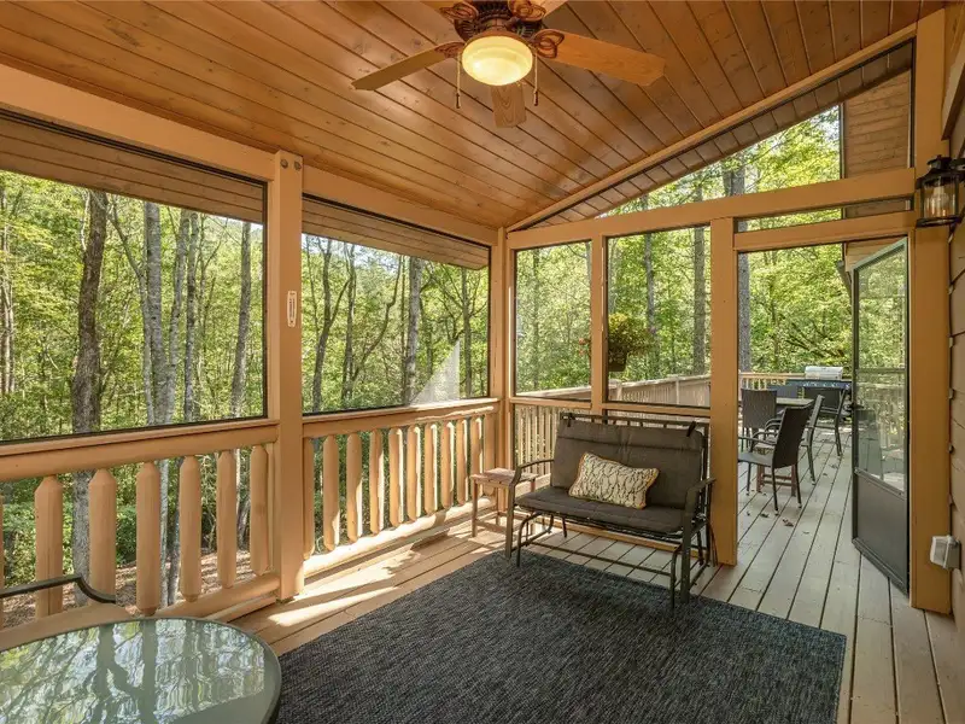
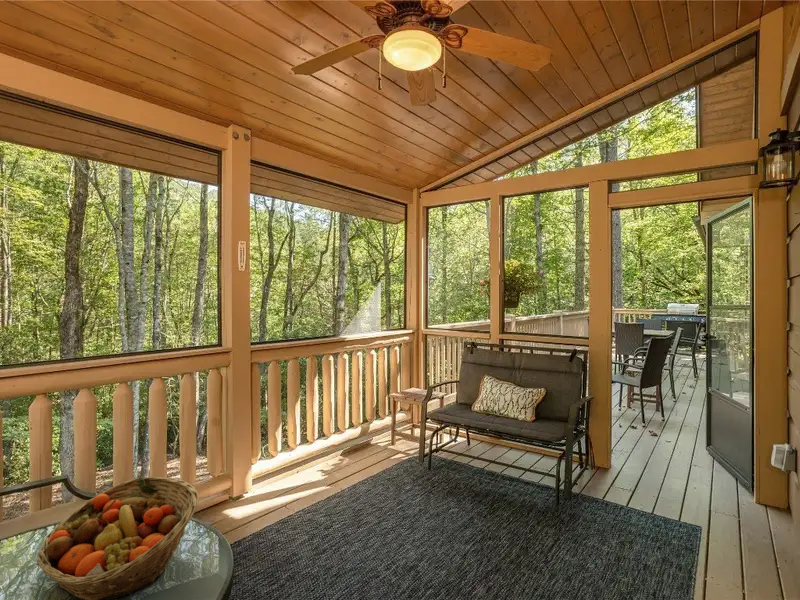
+ fruit basket (123, 533)
